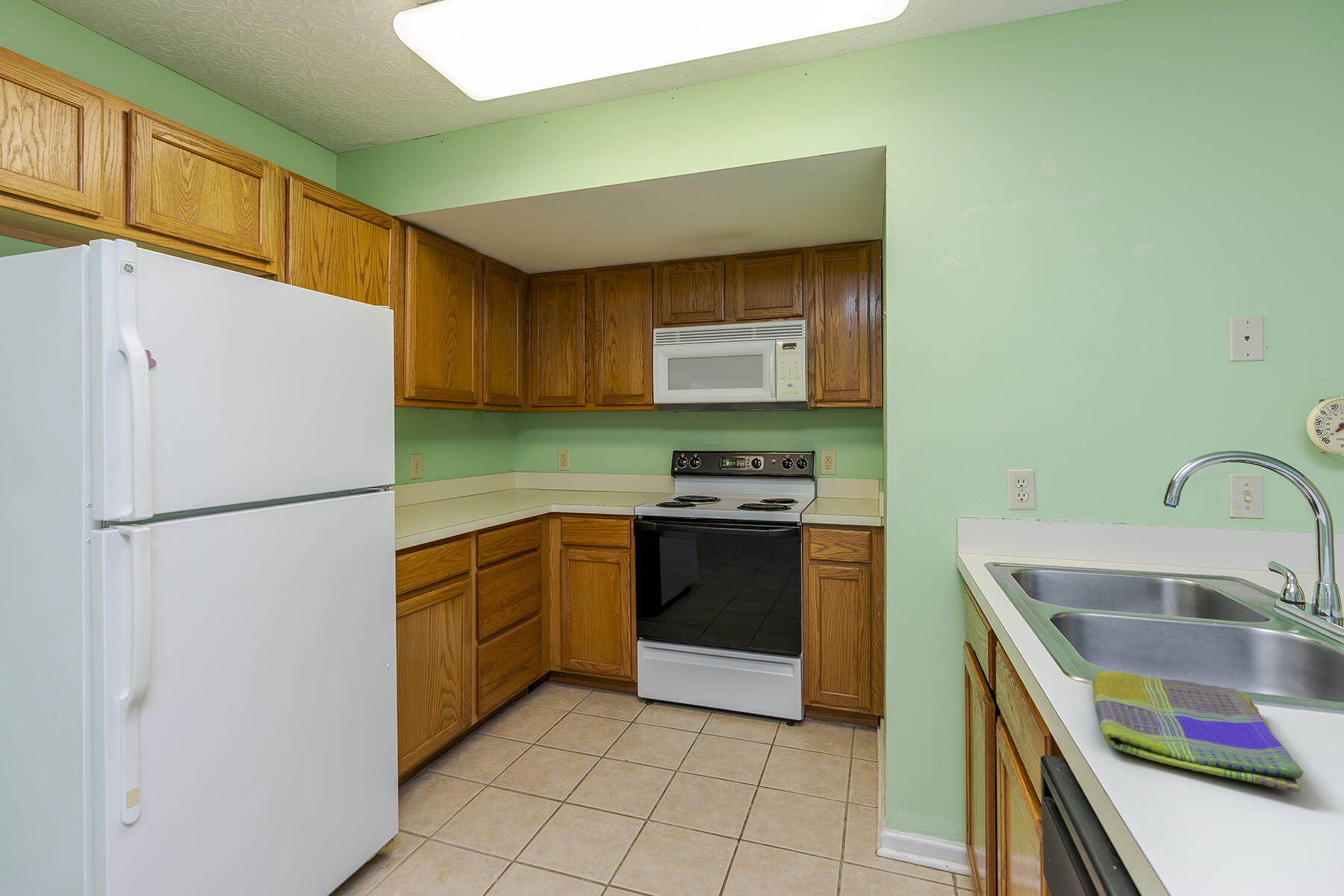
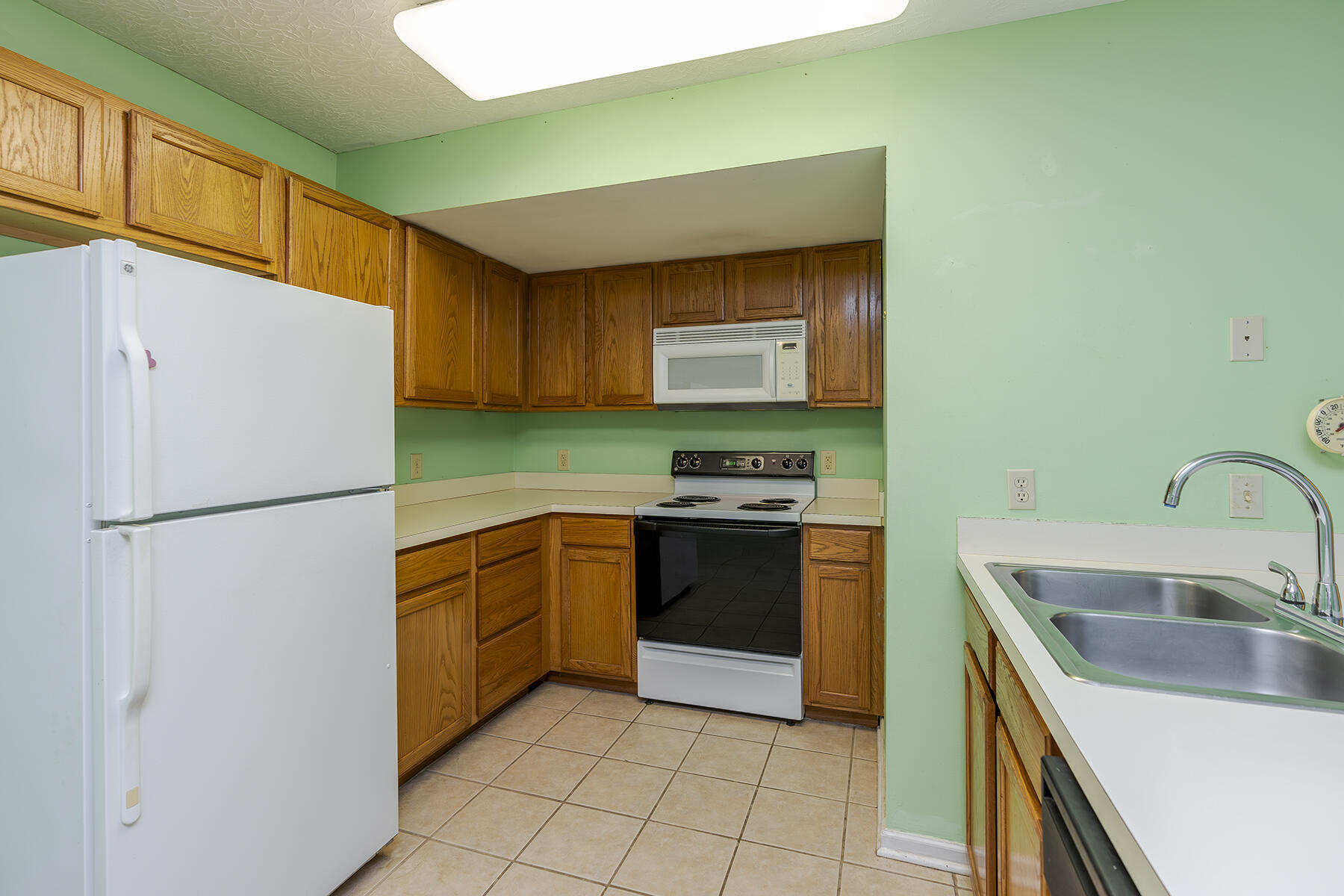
- dish towel (1180, 718)
